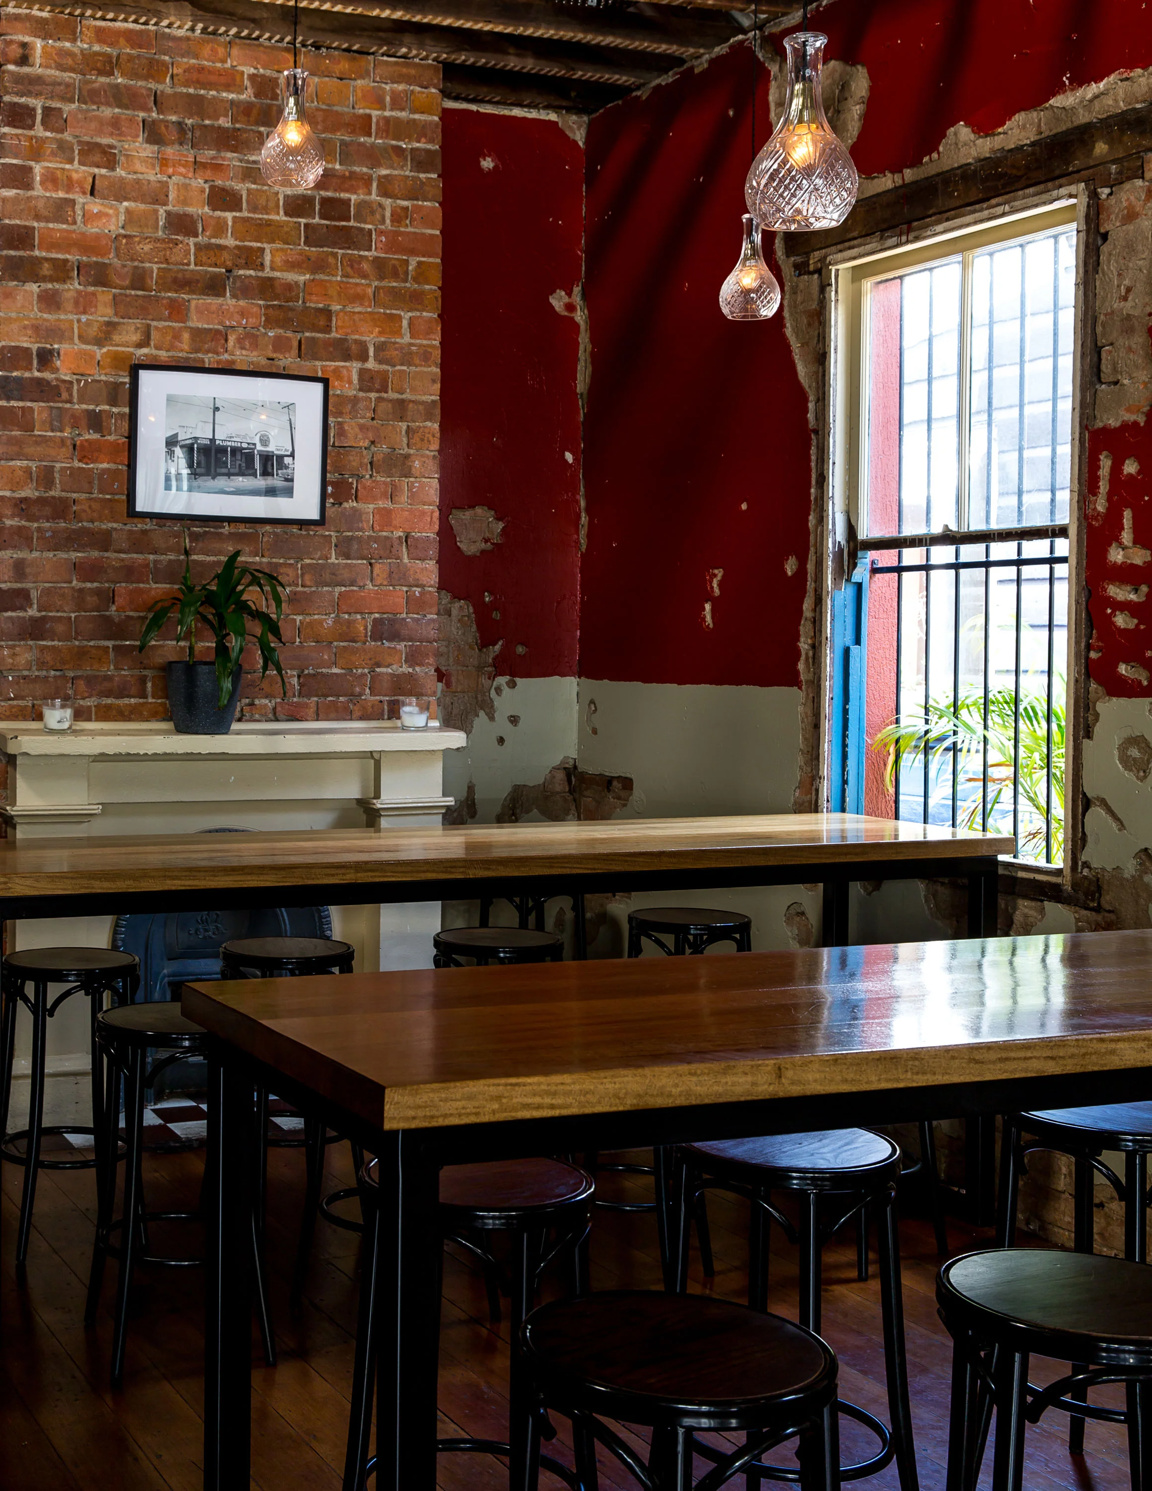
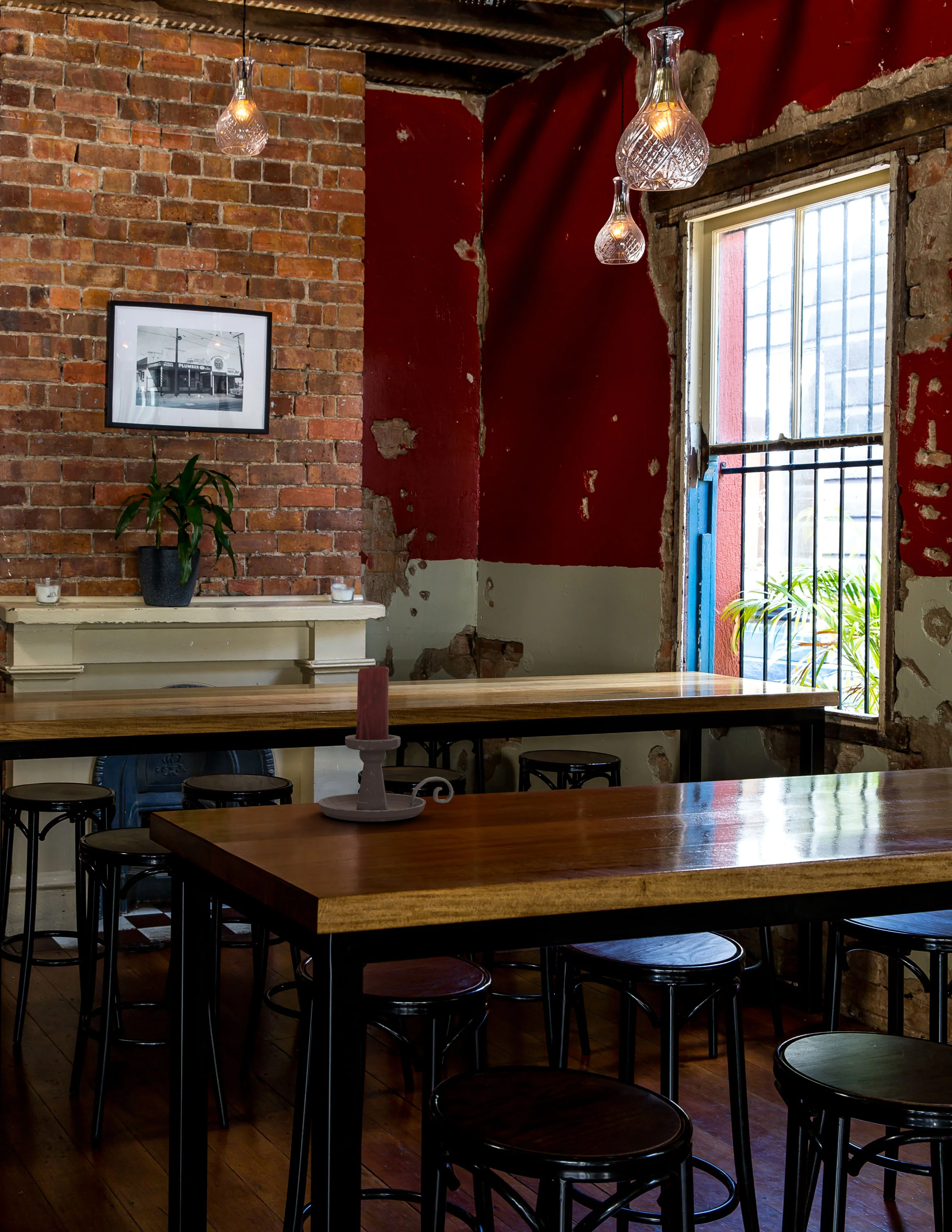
+ candle holder (388, 739)
